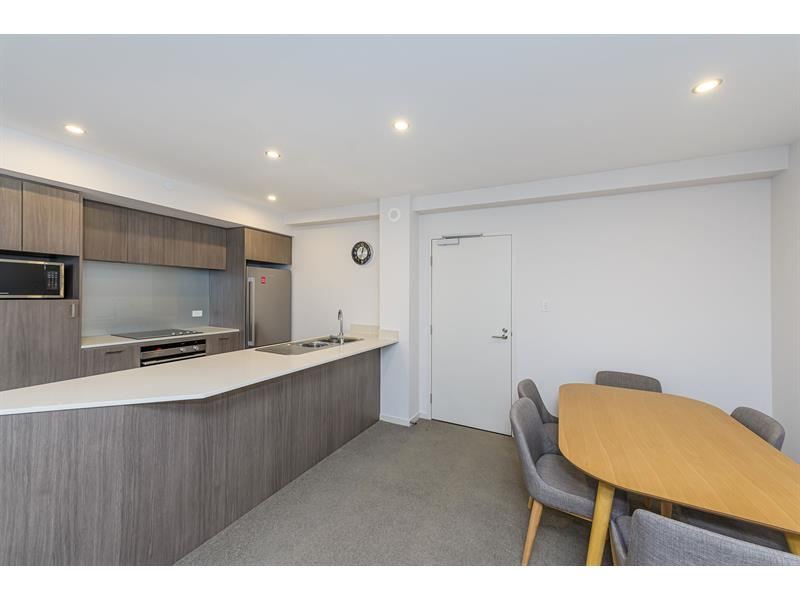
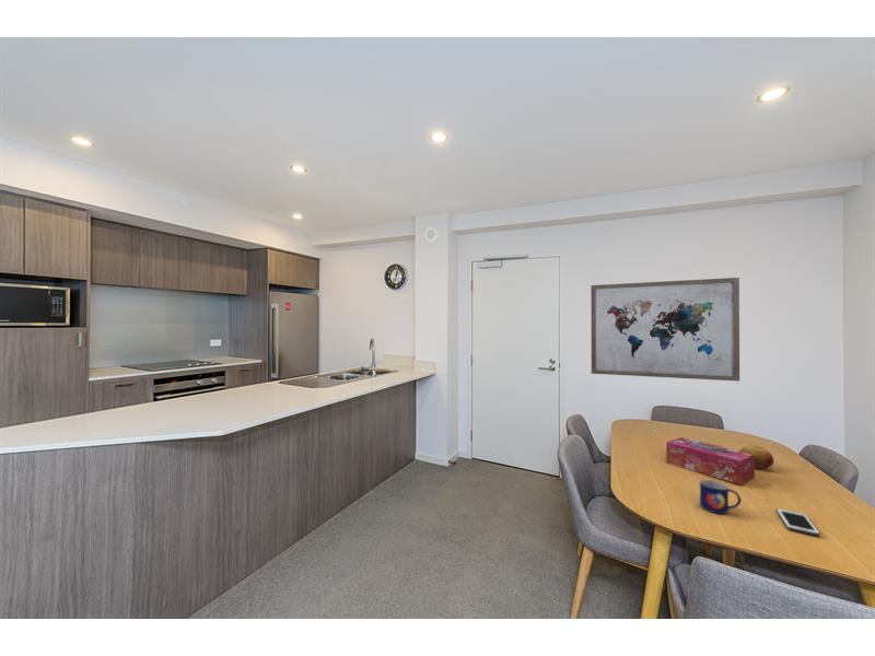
+ fruit (755, 456)
+ tissue box (708, 458)
+ wall art (658, 329)
+ cell phone (796, 520)
+ mug (720, 496)
